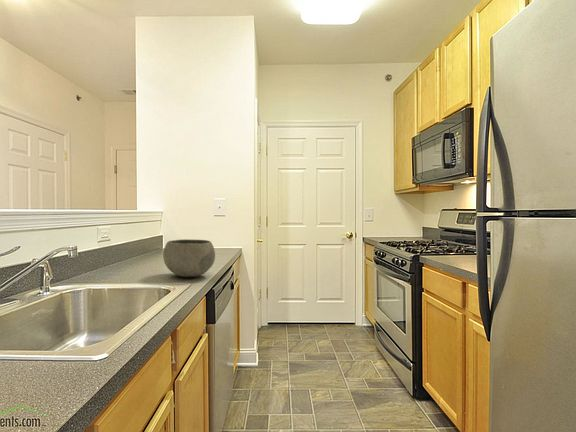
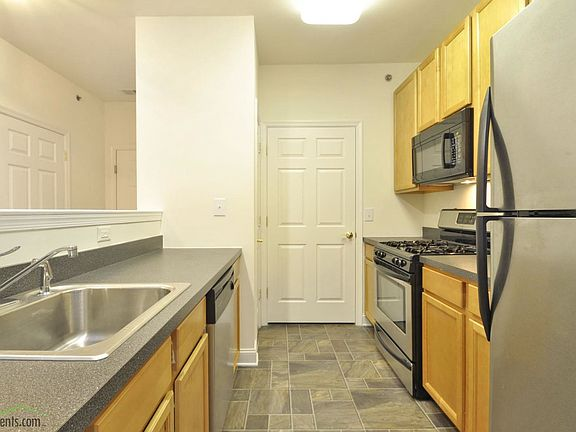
- bowl (189, 258)
